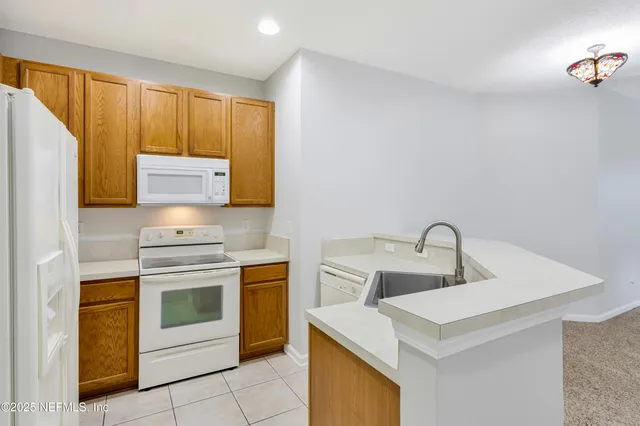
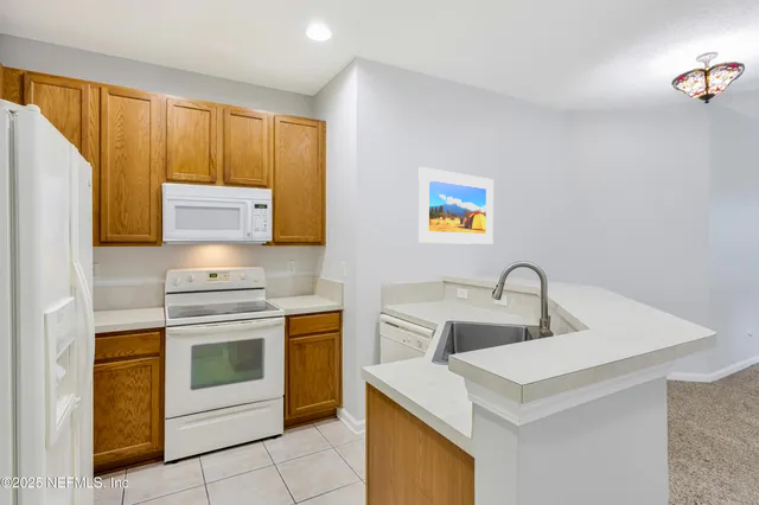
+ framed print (458, 209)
